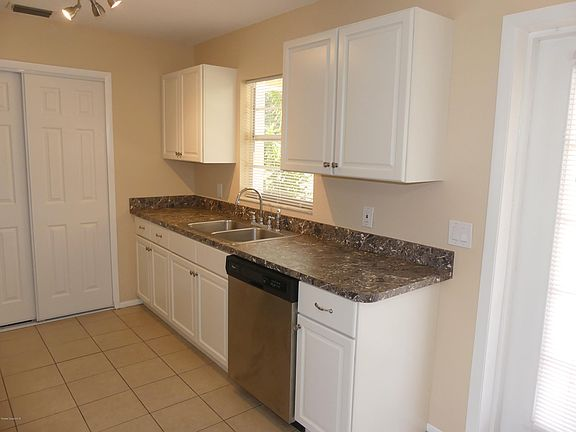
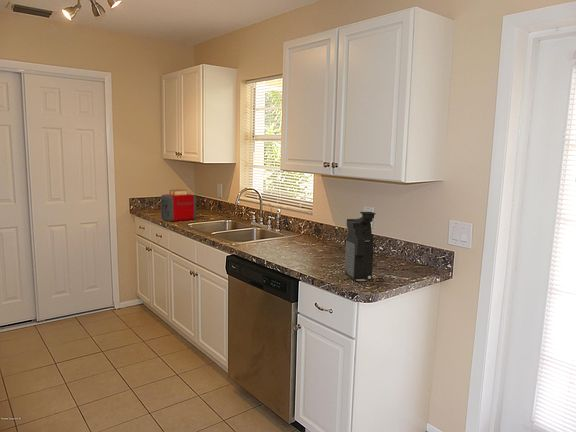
+ toaster (178, 204)
+ coffee maker (360, 244)
